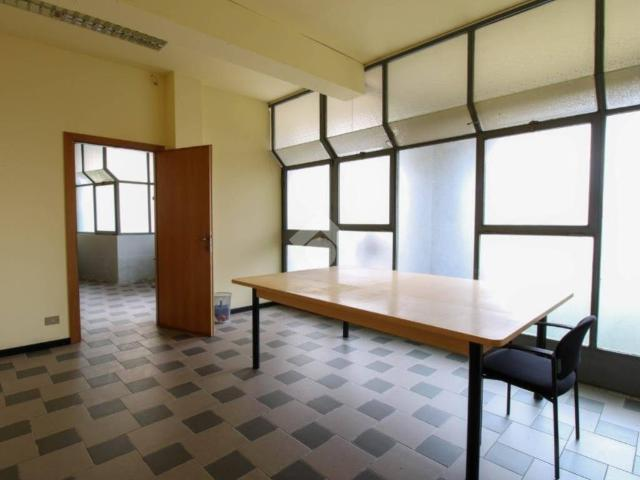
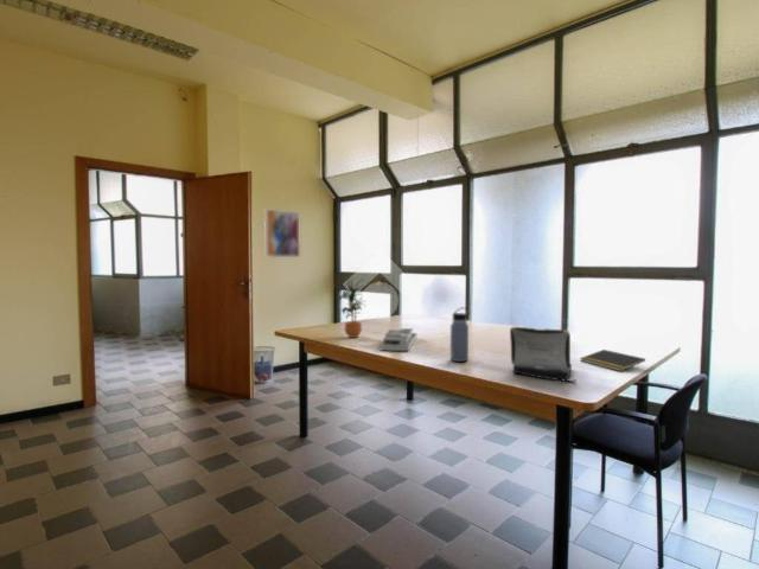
+ wall art (282, 234)
+ potted plant (350, 307)
+ notepad (611, 359)
+ water bottle (459, 333)
+ desk organizer (400, 337)
+ laptop (542, 349)
